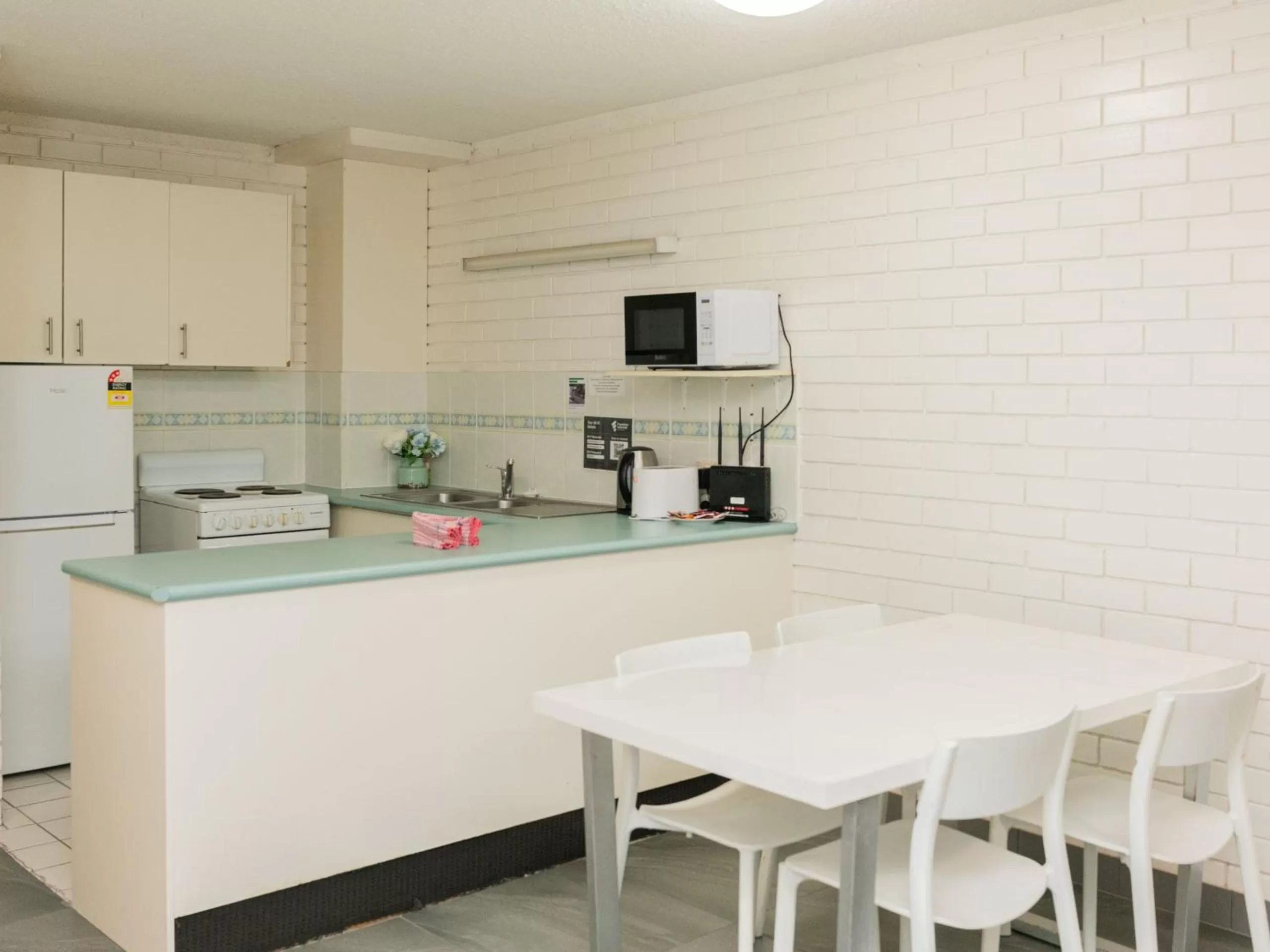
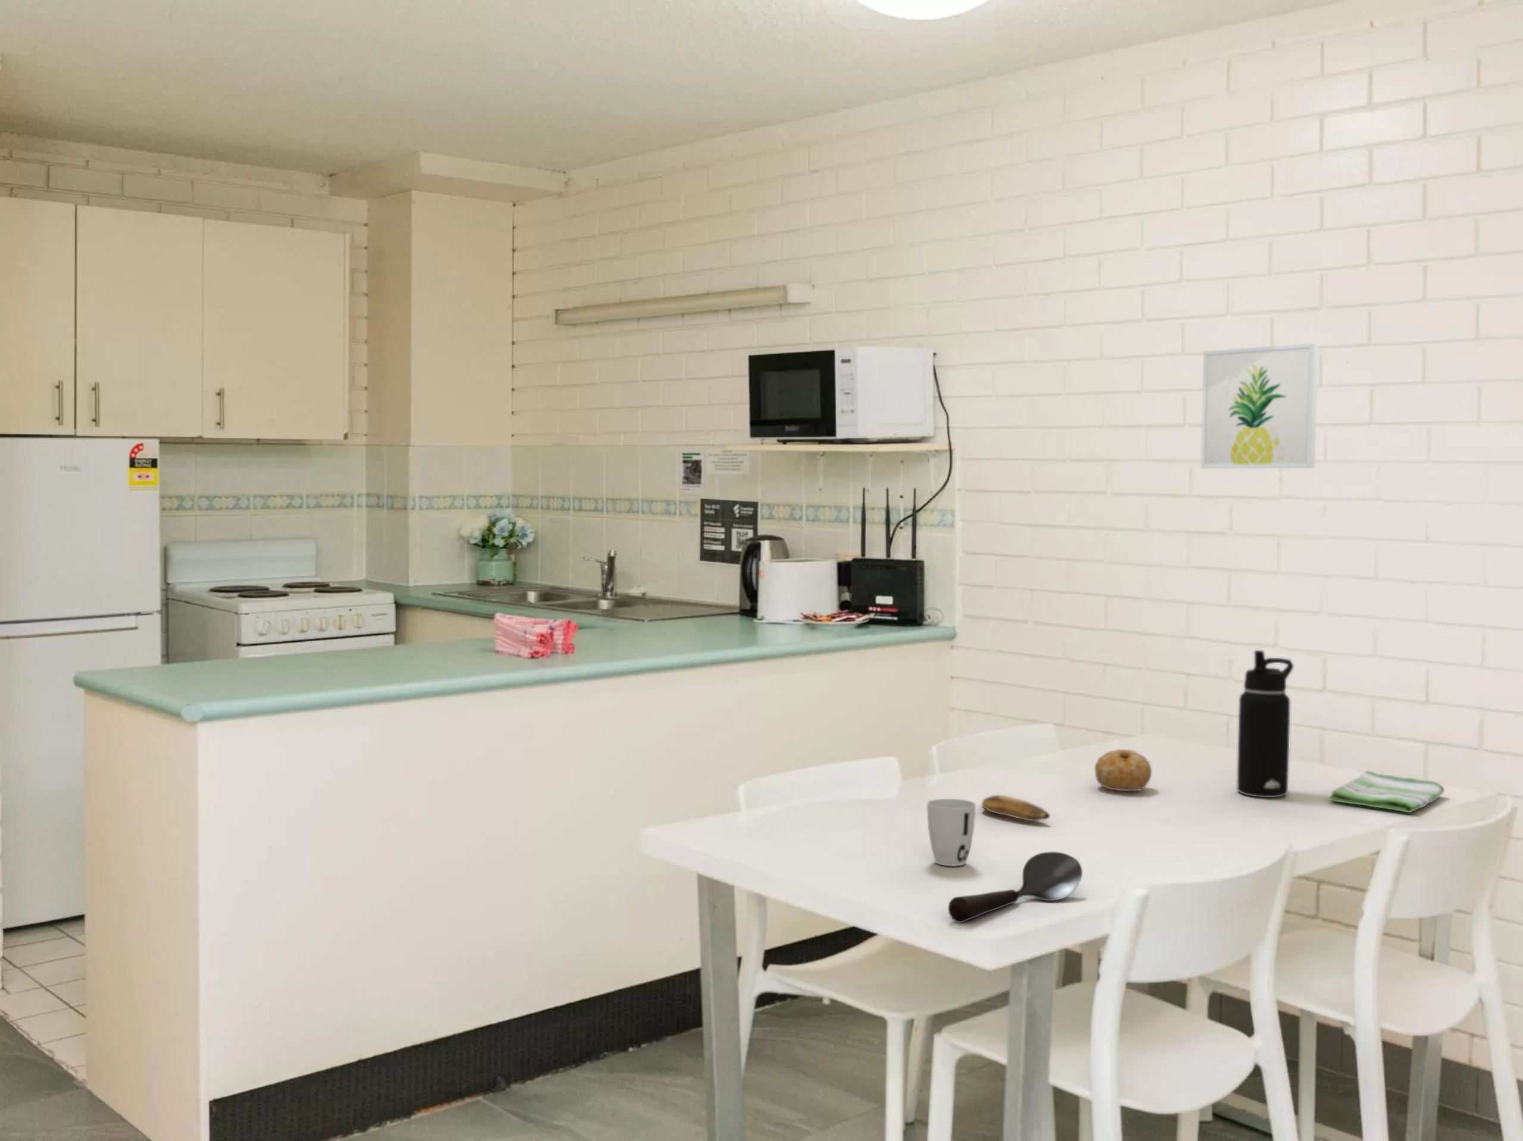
+ fruit (1122, 769)
+ spoon (1021, 887)
+ water bottle (1266, 720)
+ wall art (1258, 408)
+ cup (951, 833)
+ banana (1007, 805)
+ dish towel (1386, 790)
